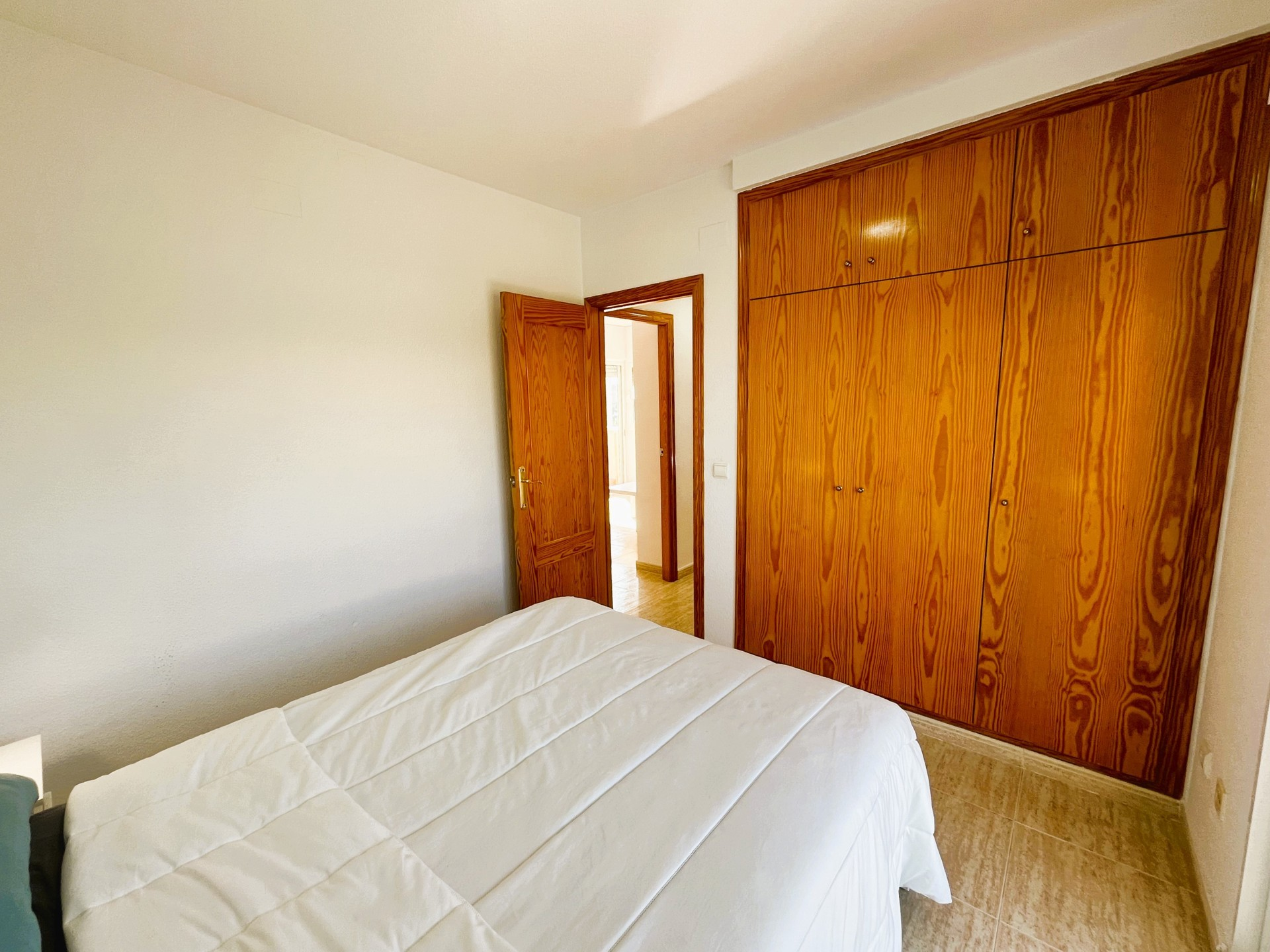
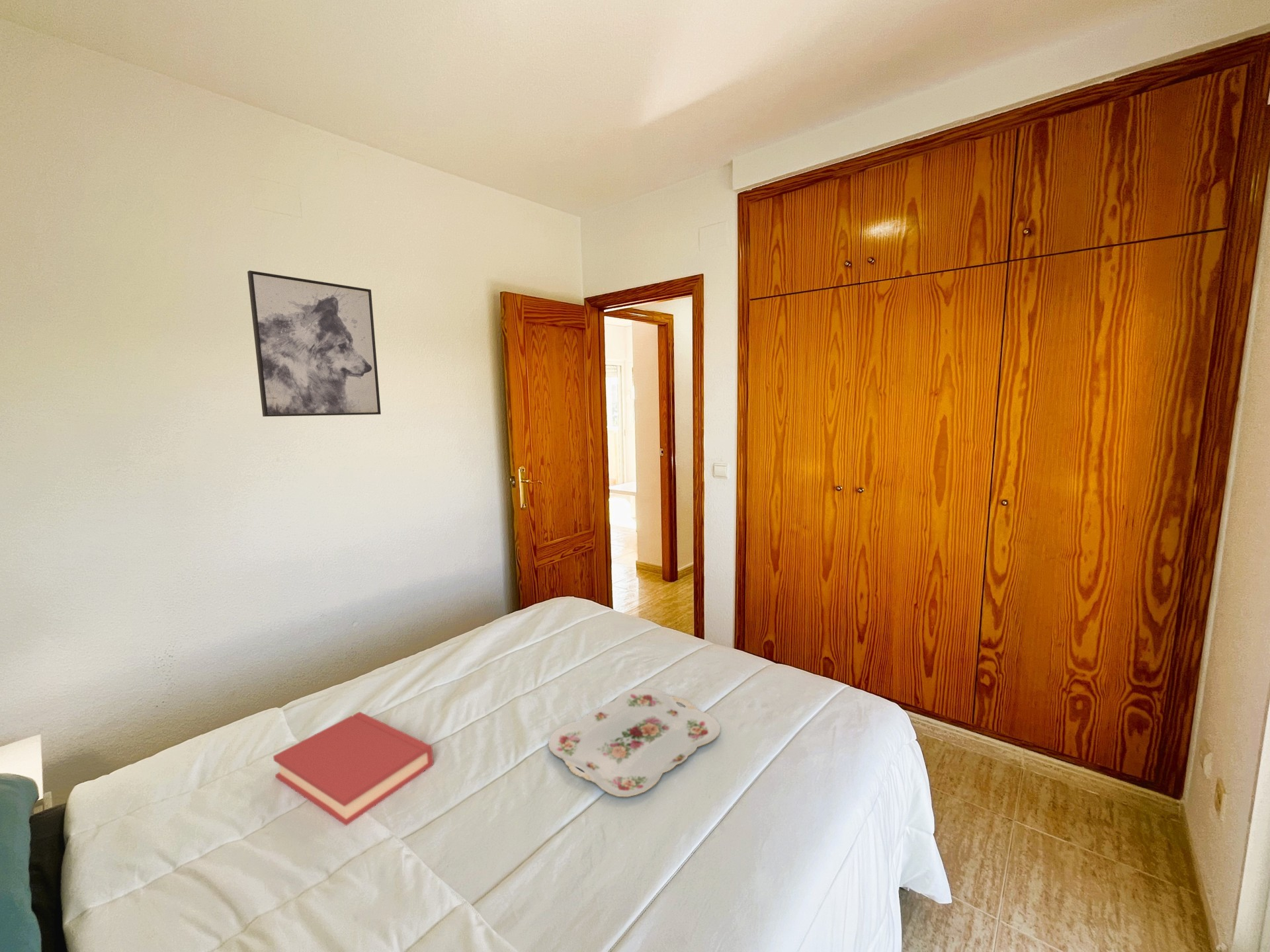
+ hardback book (355, 761)
+ serving tray (636, 735)
+ wall art (319, 349)
